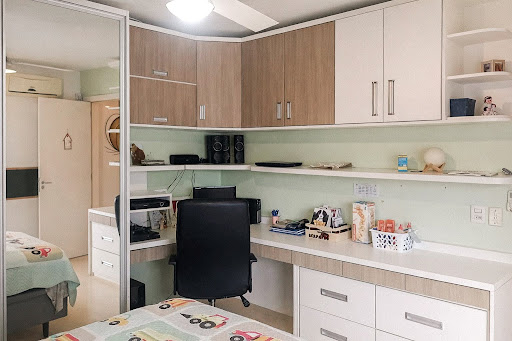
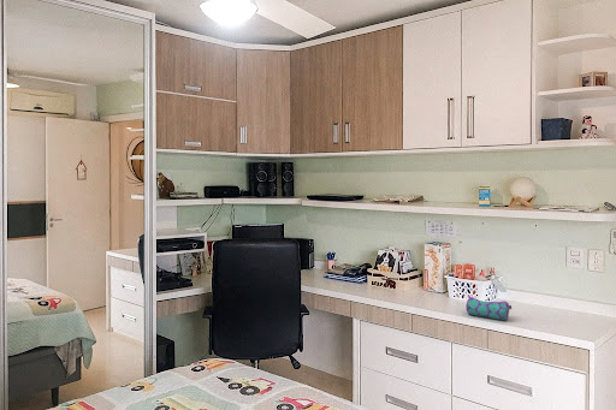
+ pencil case (487, 308)
